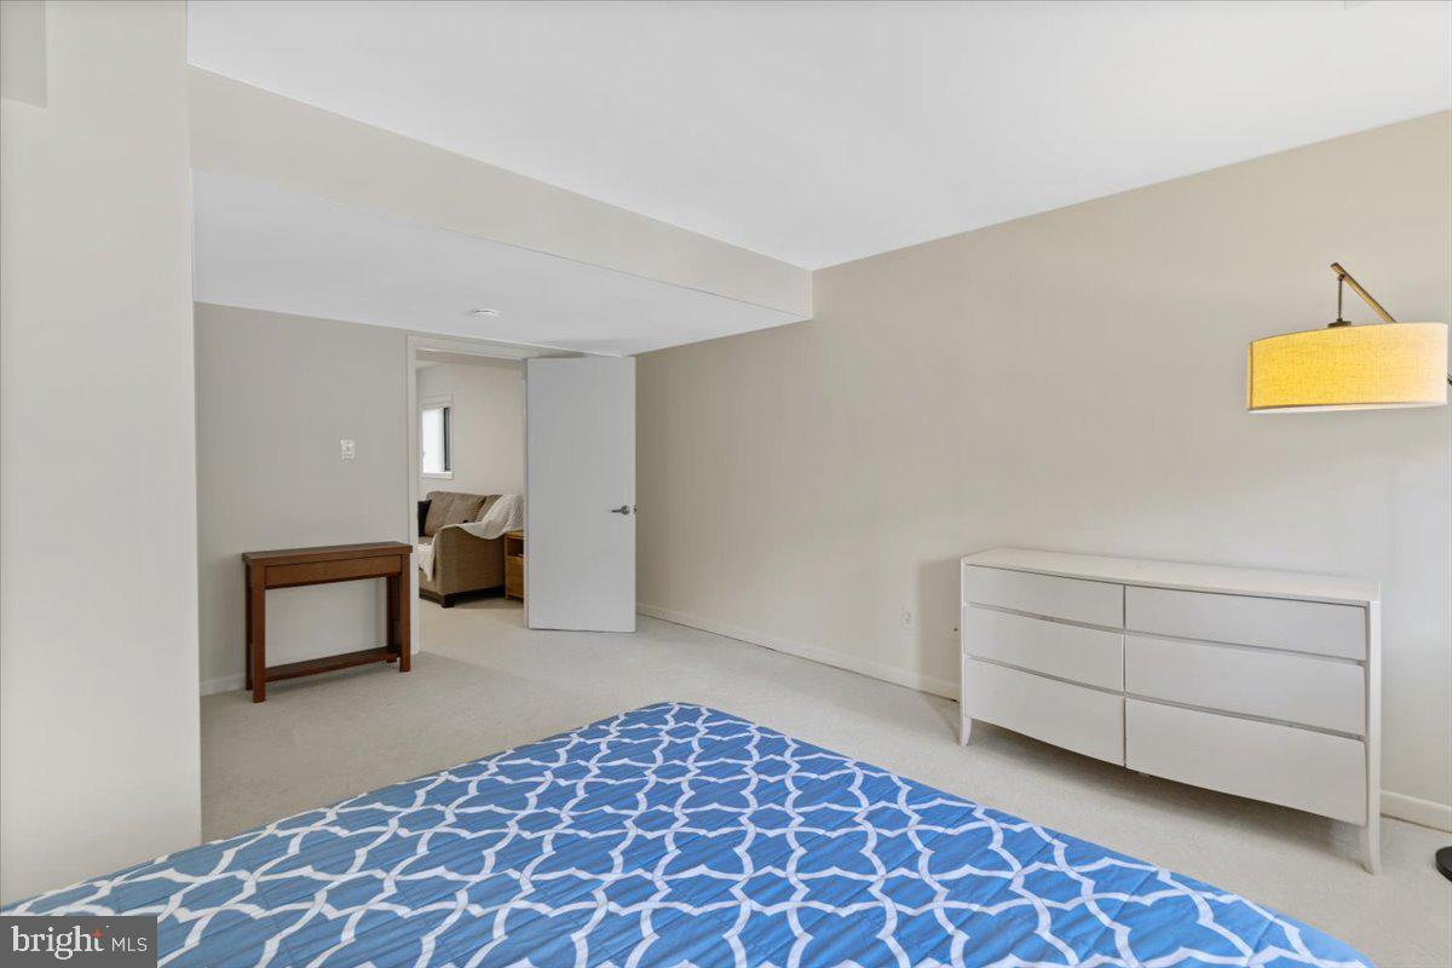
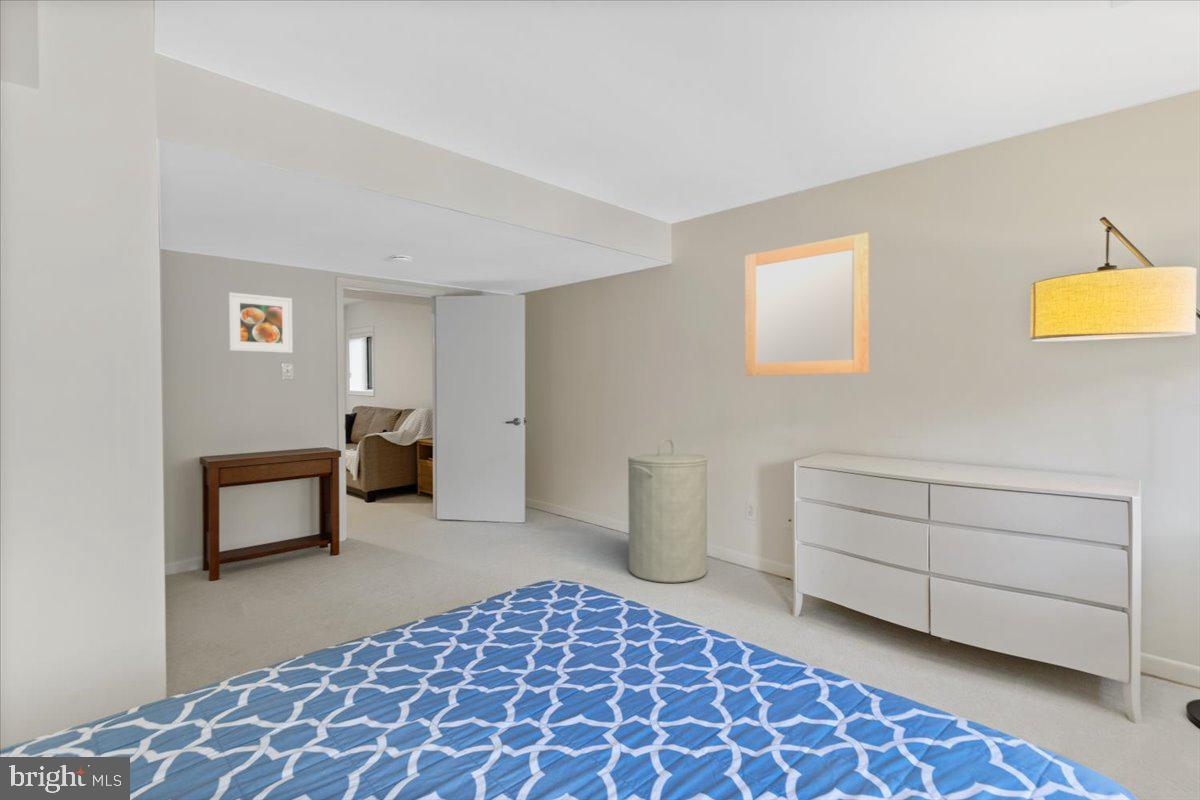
+ laundry hamper (667, 504)
+ home mirror (802, 309)
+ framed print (261, 323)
